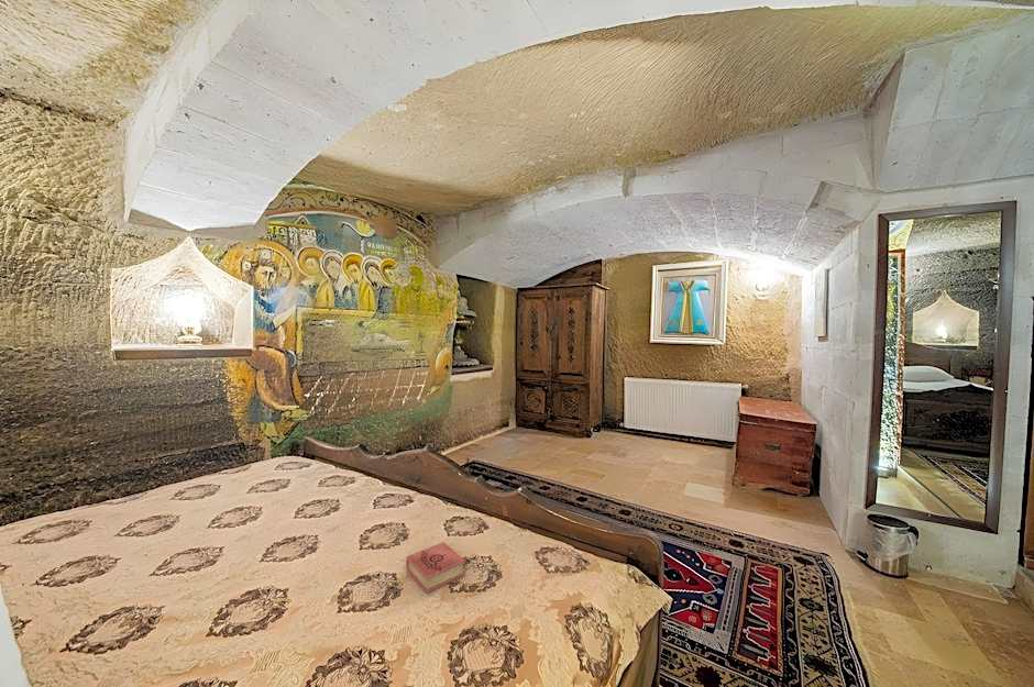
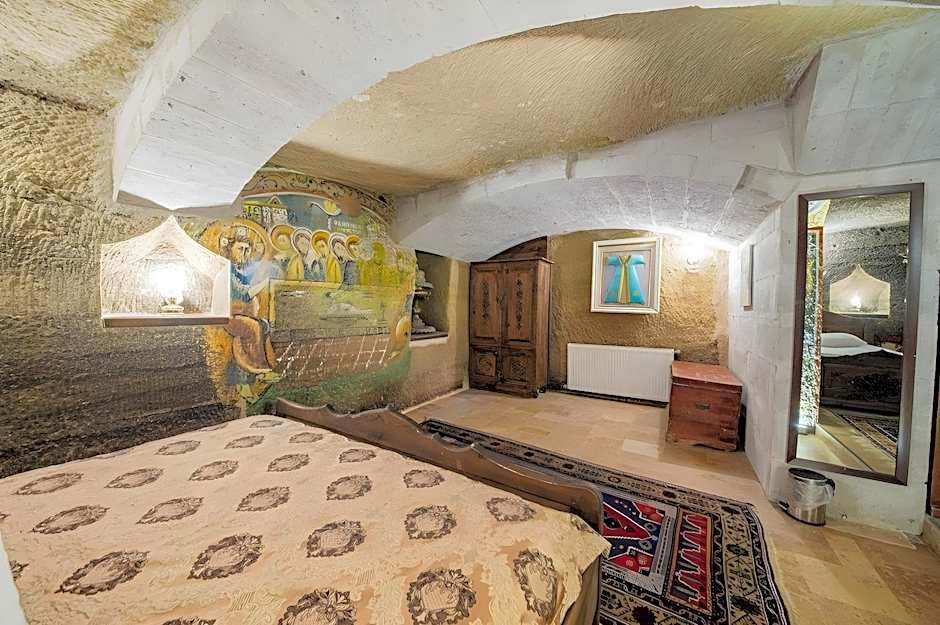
- book (435, 565)
